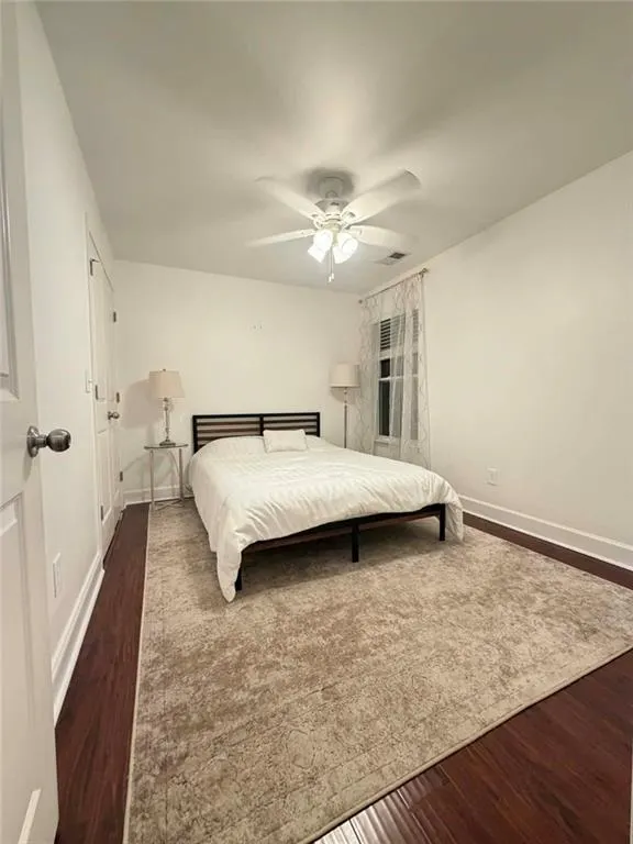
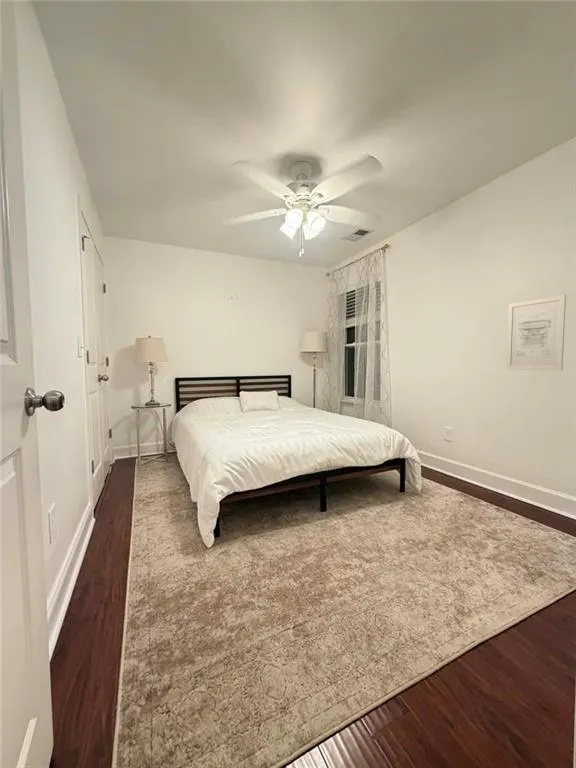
+ wall art (533, 335)
